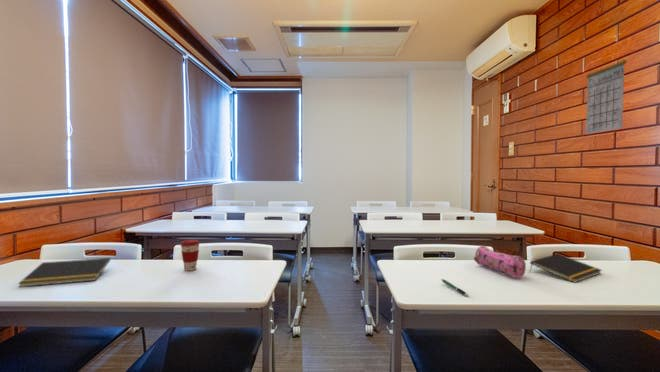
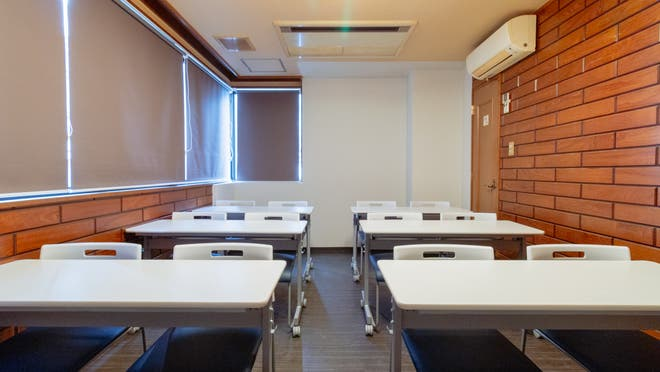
- pen (454, 287)
- calendar (604, 92)
- coffee cup (190, 255)
- notepad (68, 271)
- notepad (565, 266)
- pencil case (498, 261)
